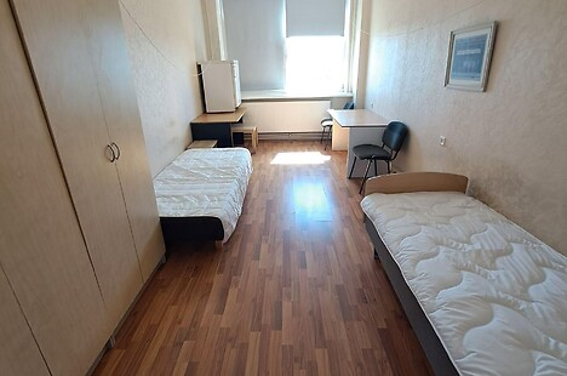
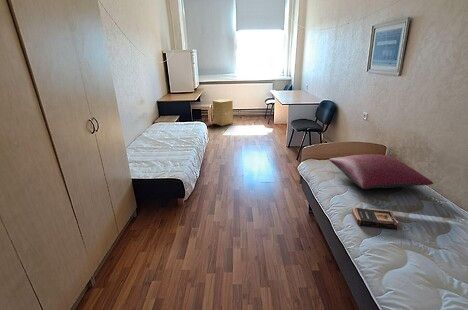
+ pillow (375, 169)
+ cardboard box (222, 112)
+ book (373, 216)
